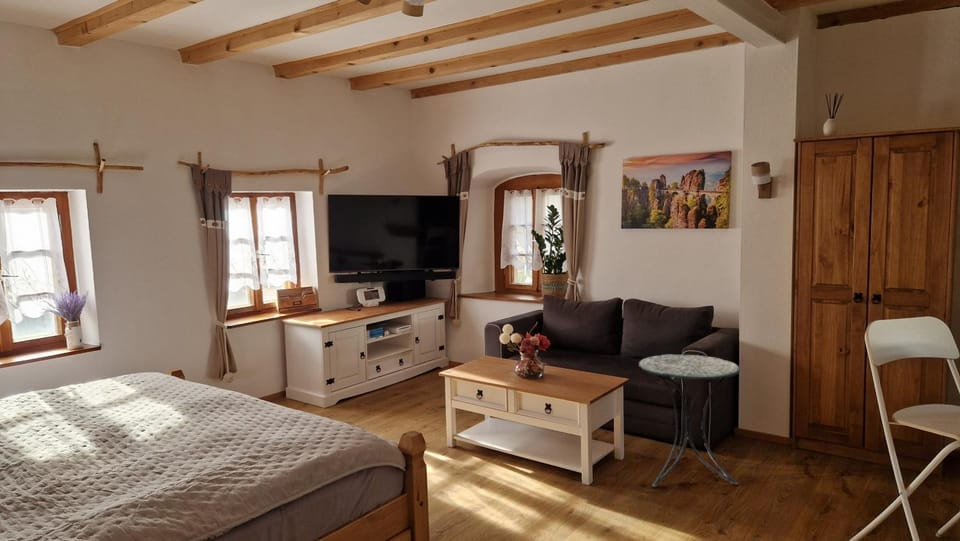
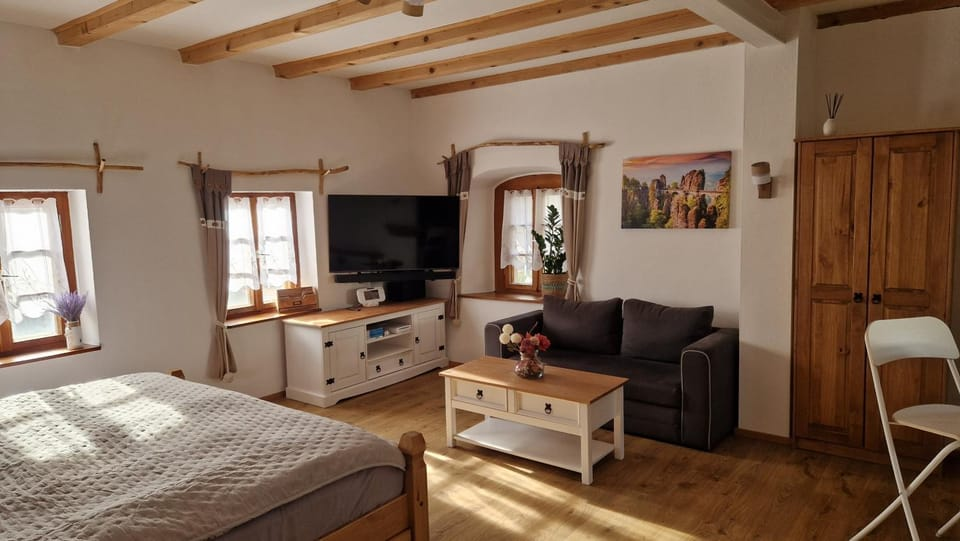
- side table (688, 420)
